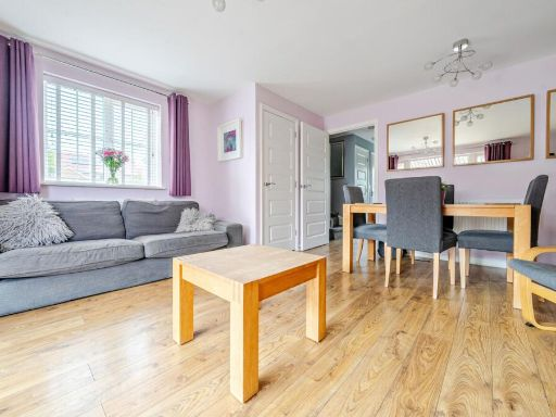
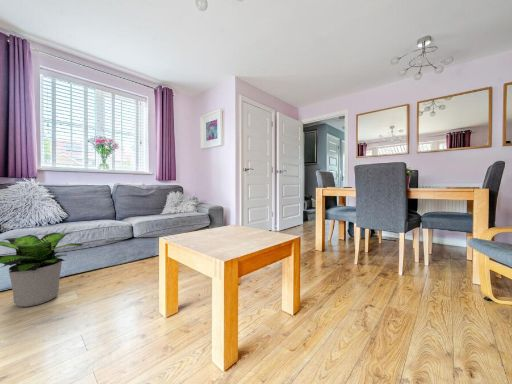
+ potted plant (41, 267)
